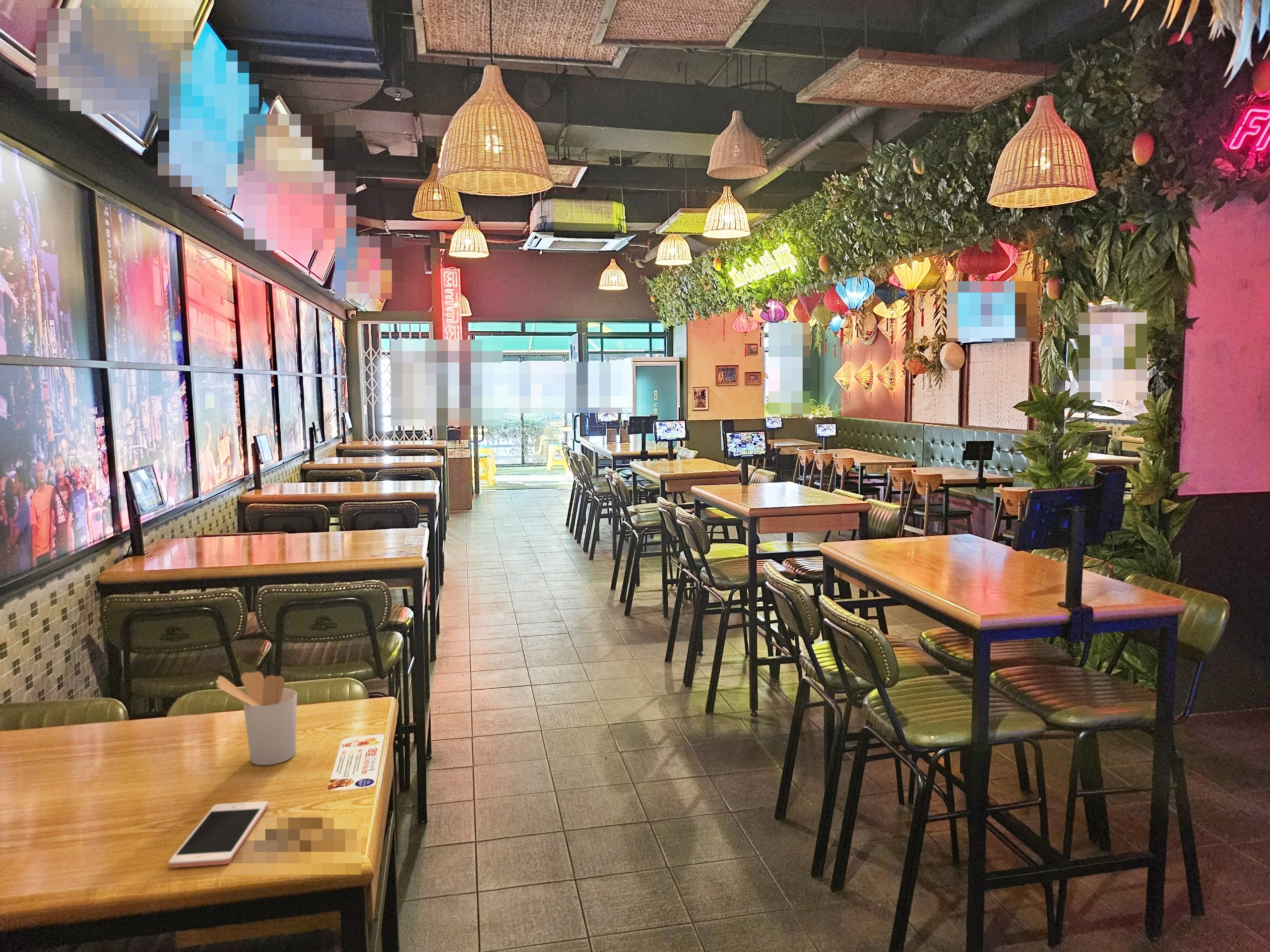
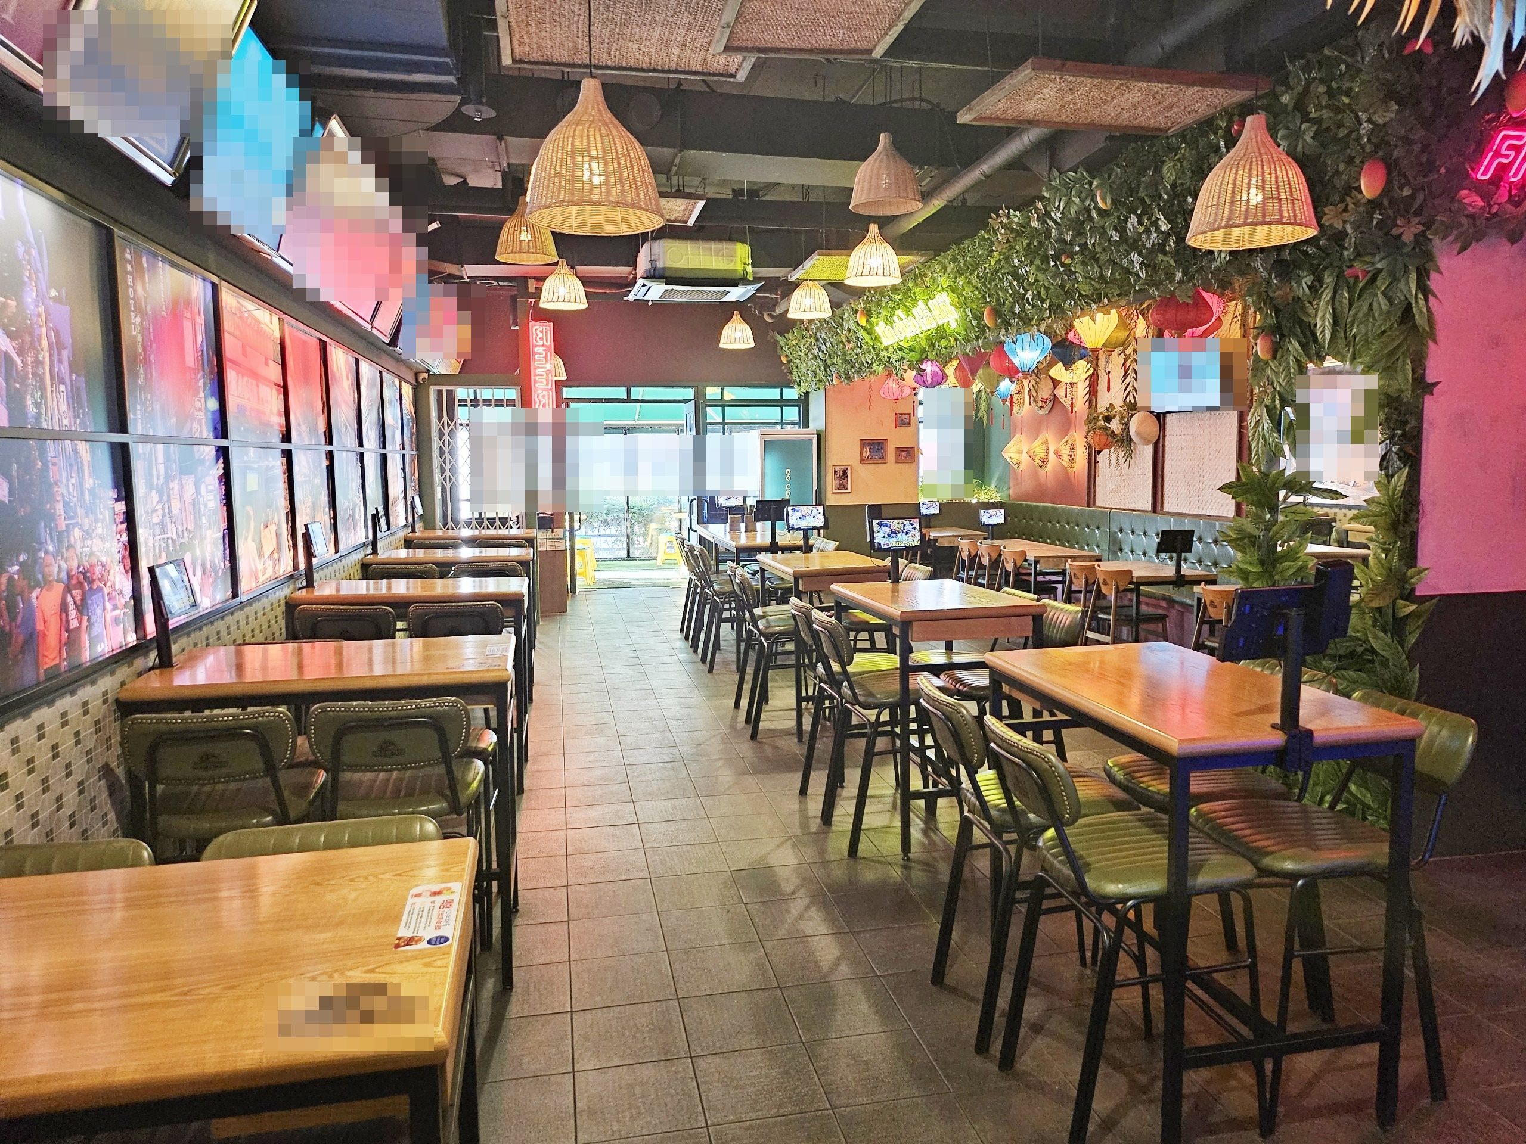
- cell phone (221, 832)
- utensil holder (256, 715)
